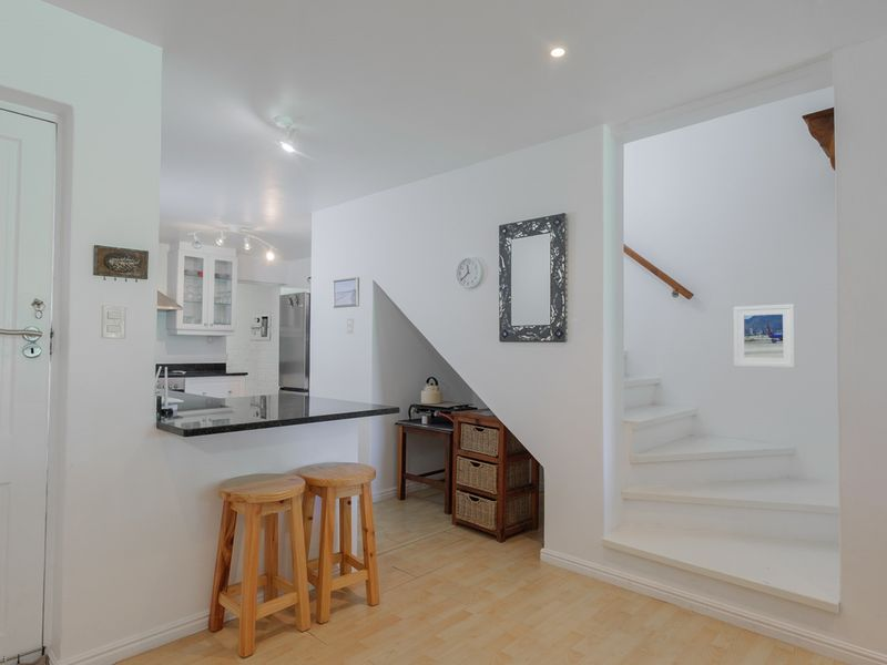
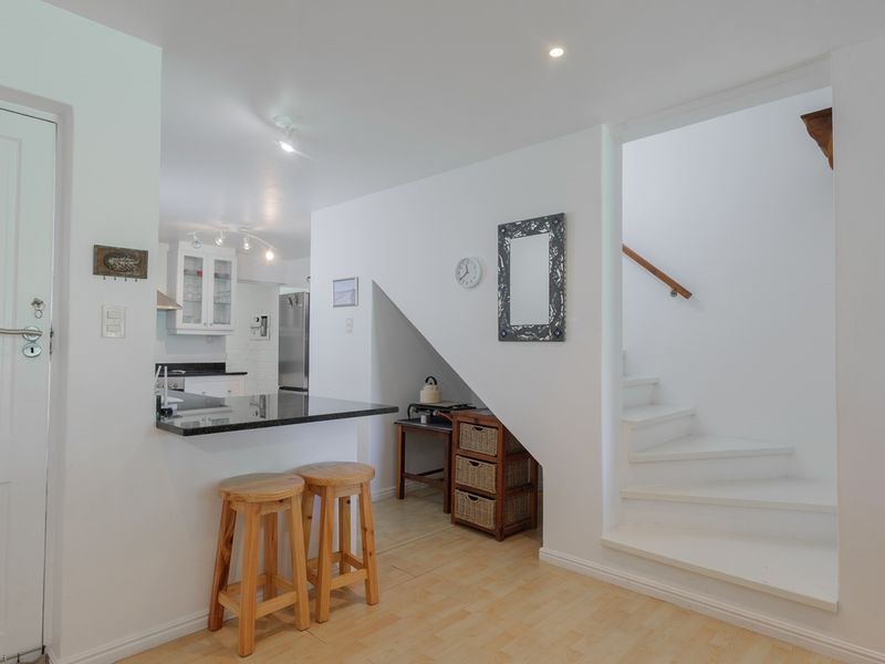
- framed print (763, 336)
